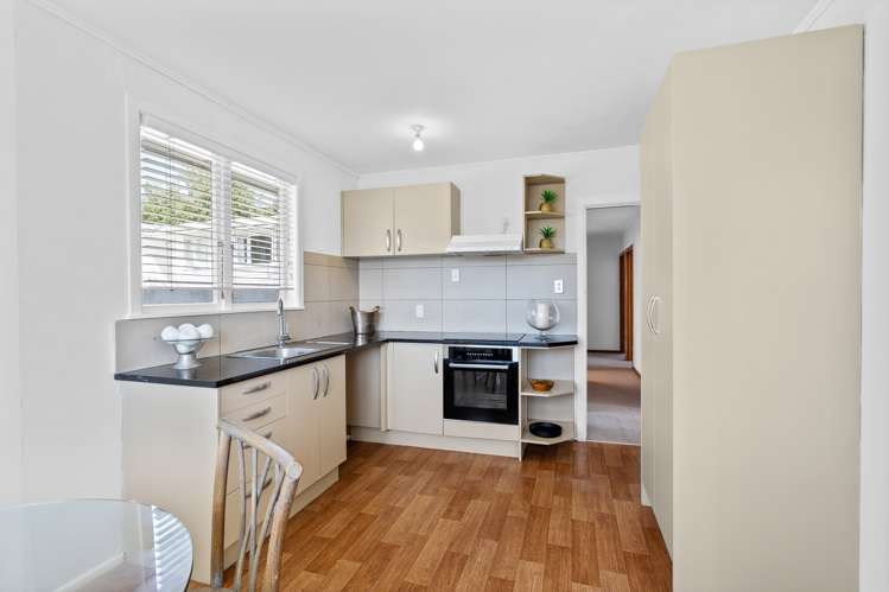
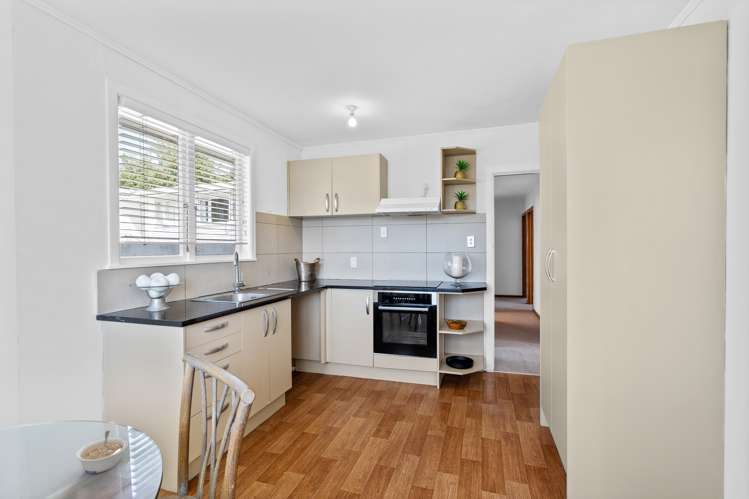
+ legume (101, 454)
